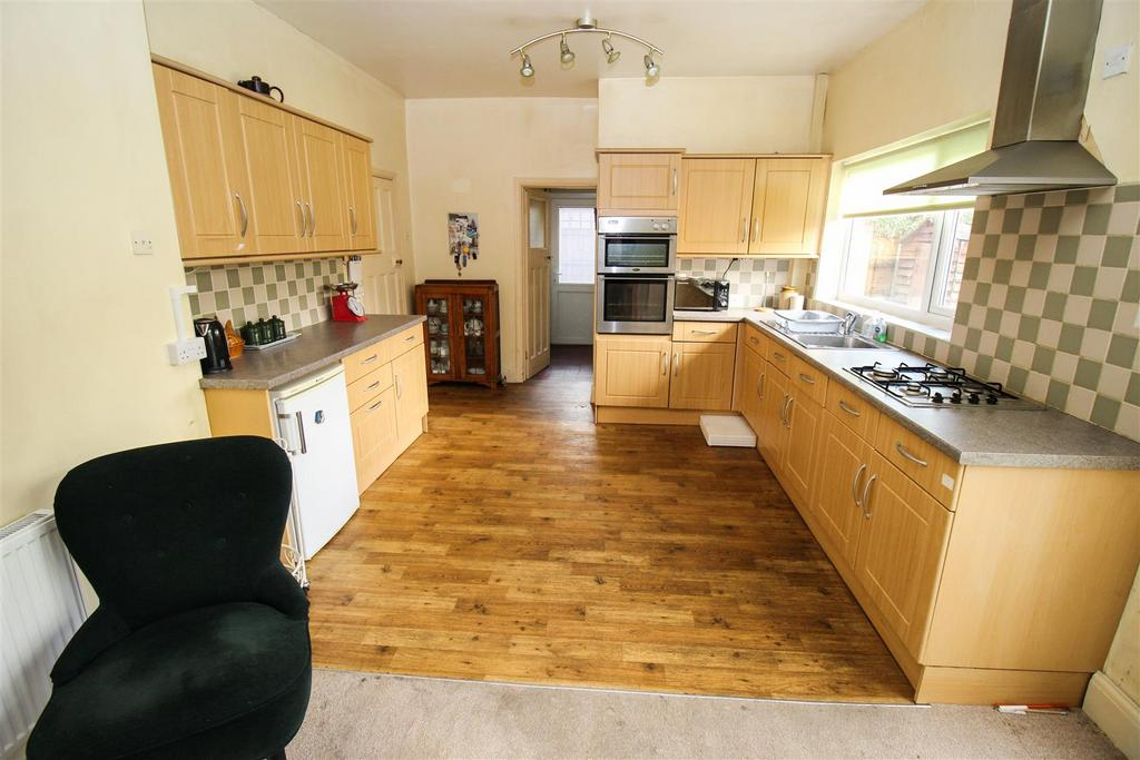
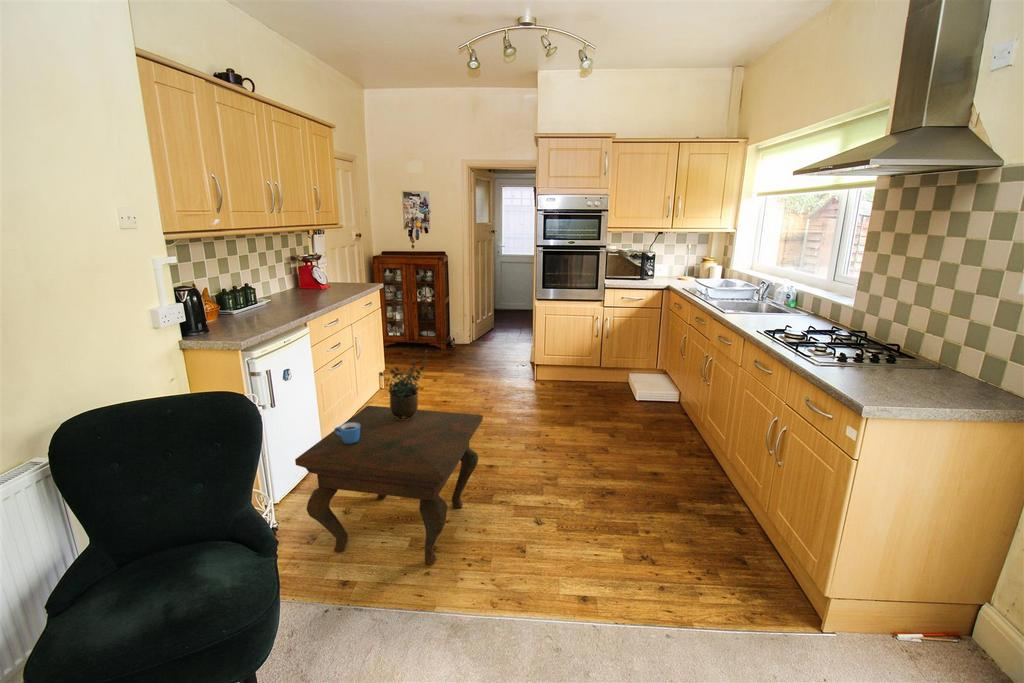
+ mug (347, 433)
+ side table (401, 481)
+ potted plant (406, 385)
